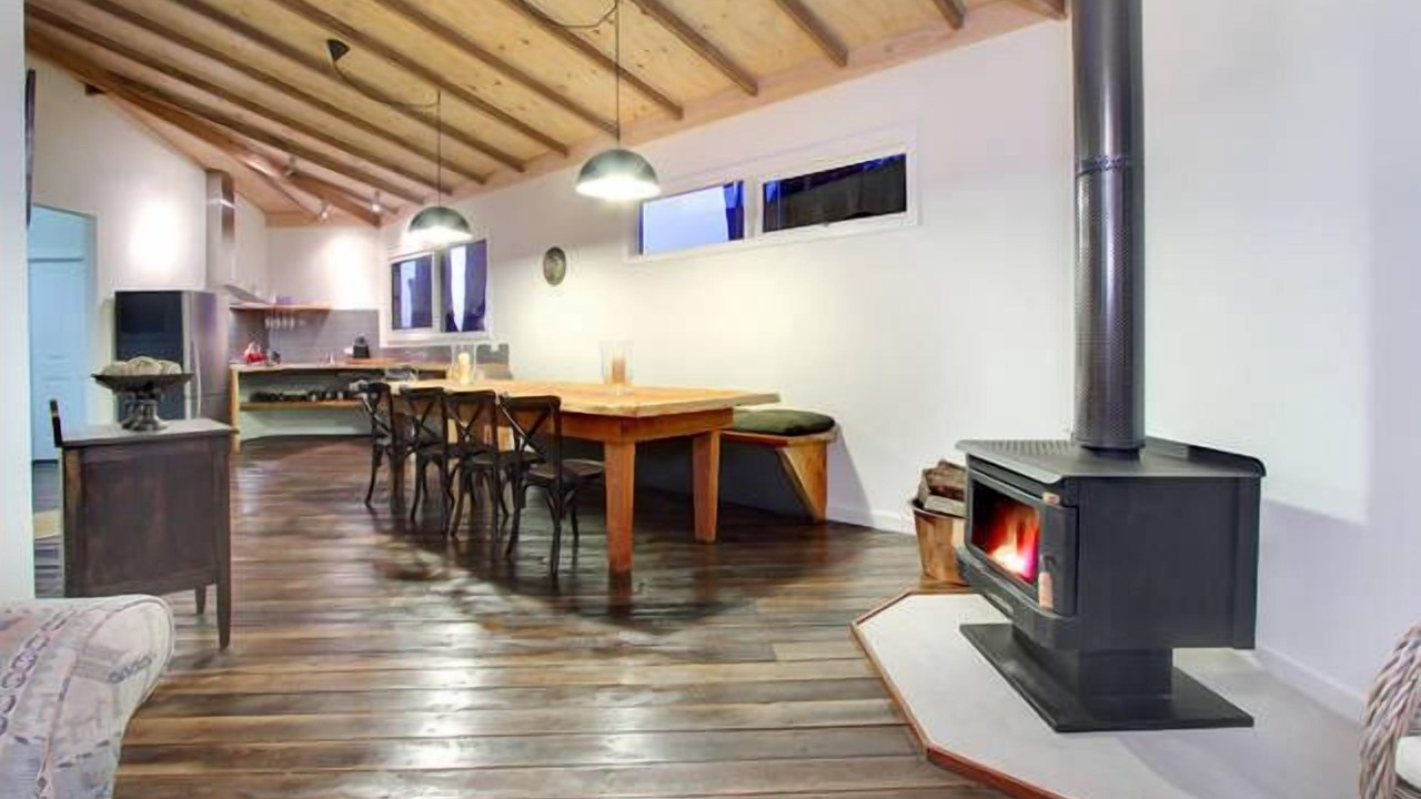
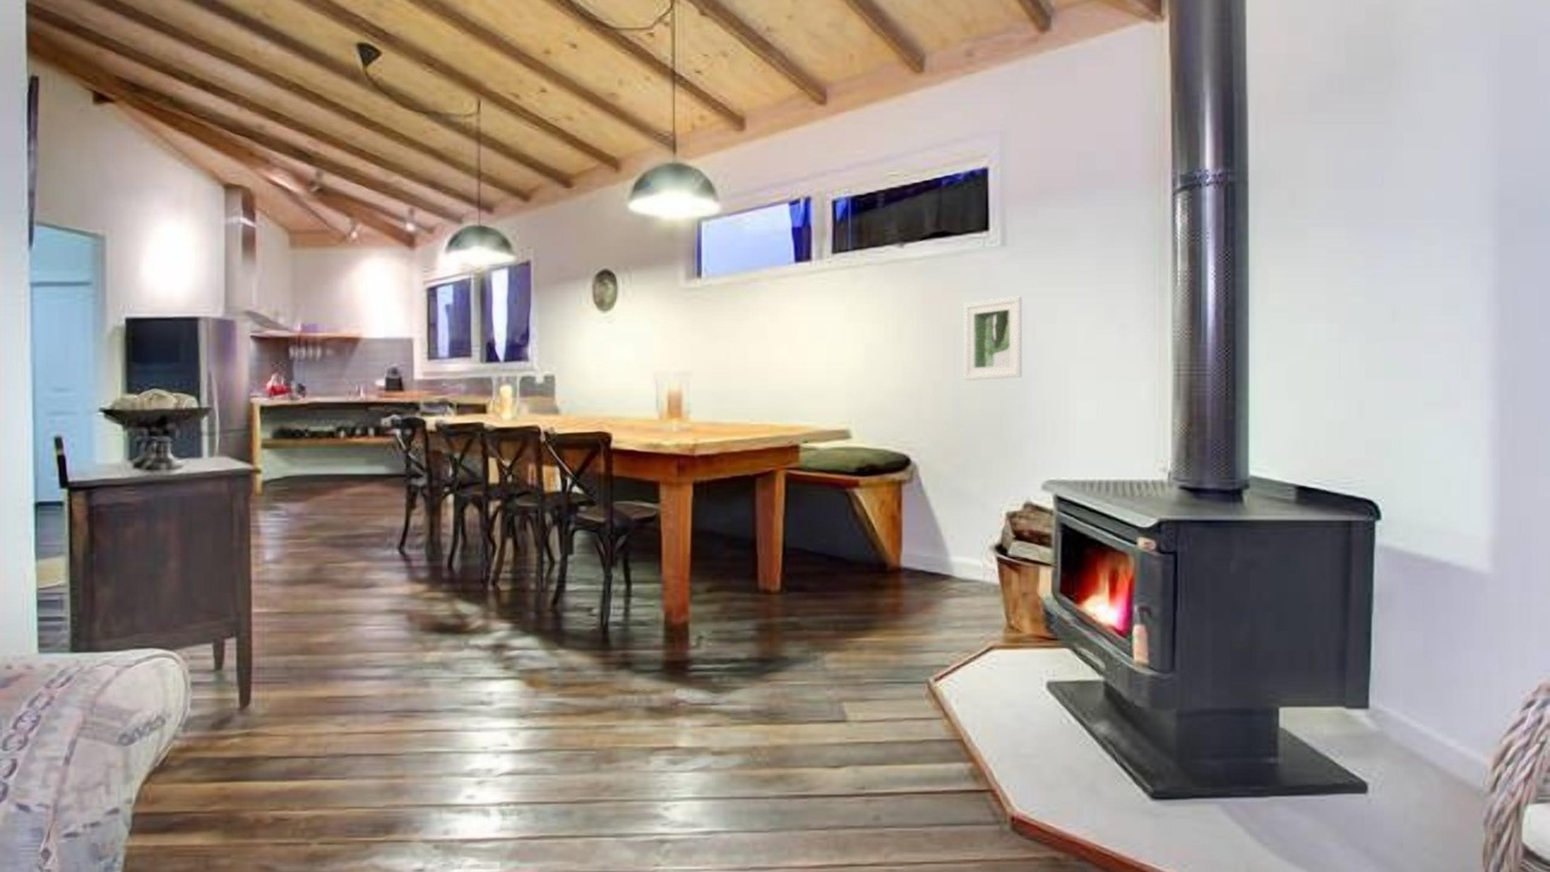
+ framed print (992, 339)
